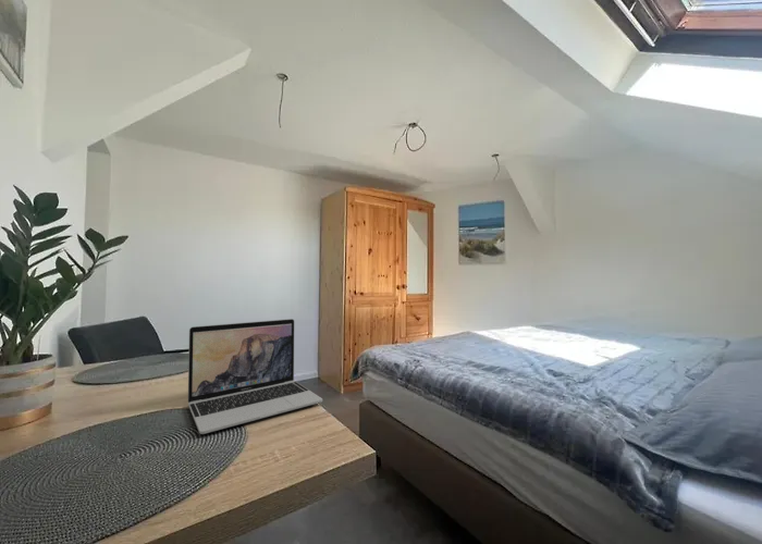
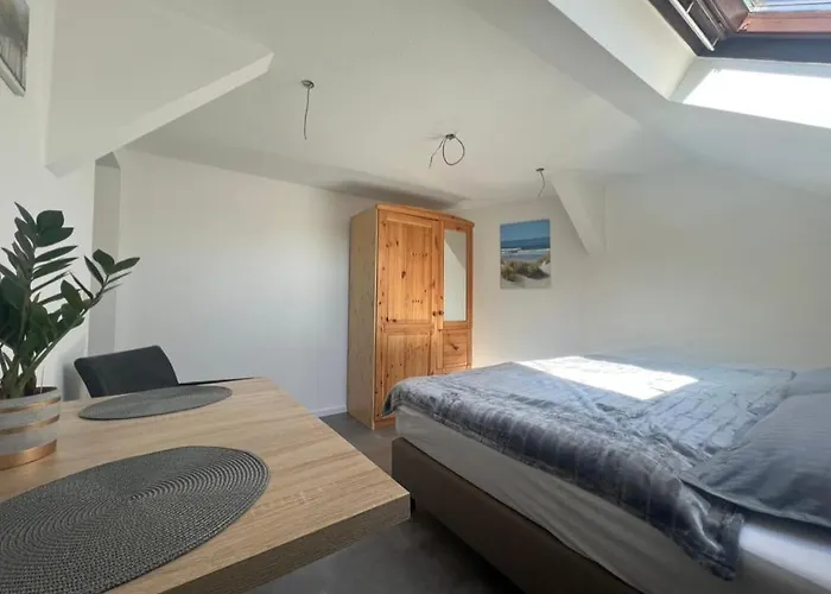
- laptop (256, 364)
